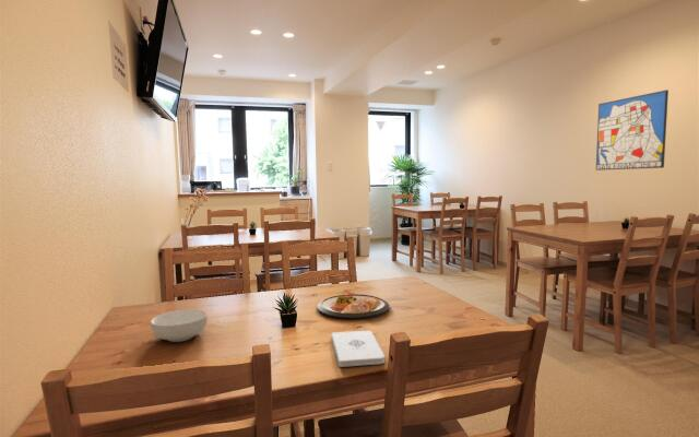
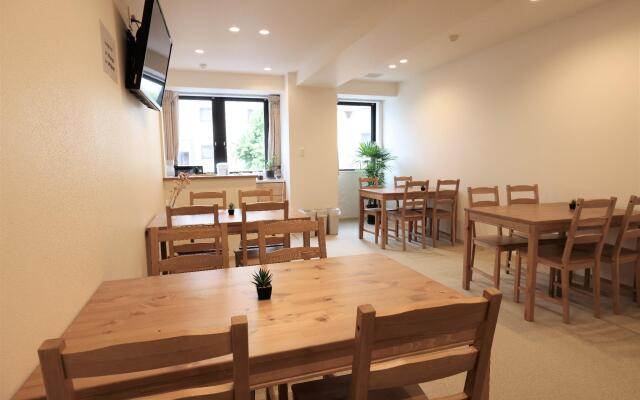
- dish (353, 304)
- wall art (628, 133)
- notepad (356, 346)
- cereal bowl (180, 327)
